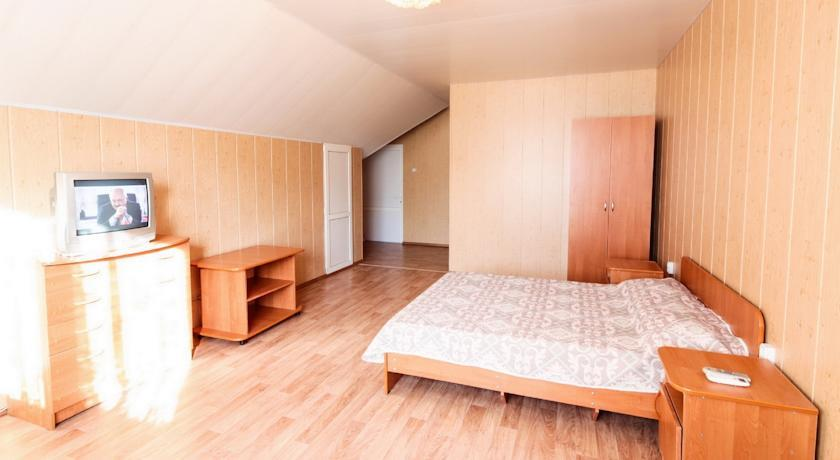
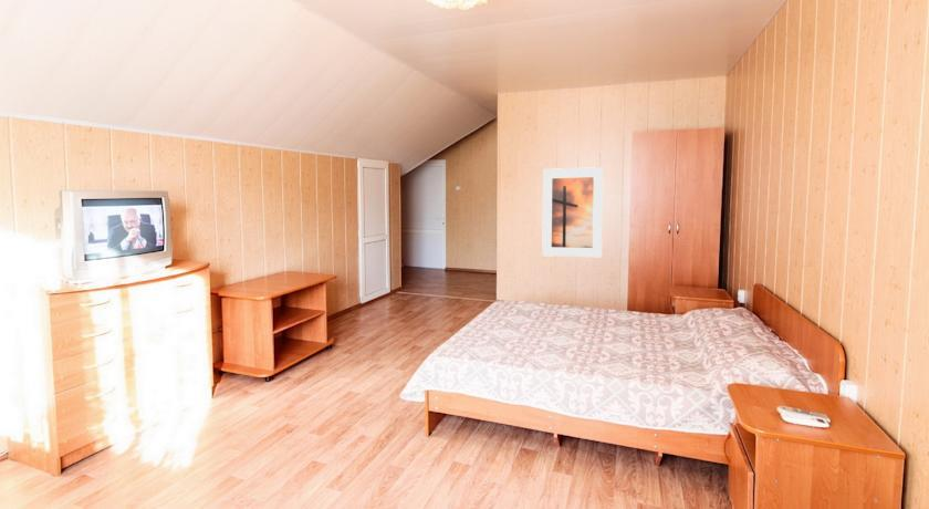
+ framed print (572, 212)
